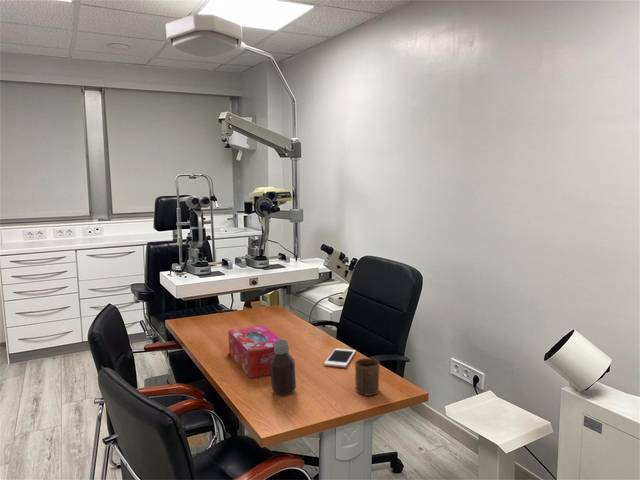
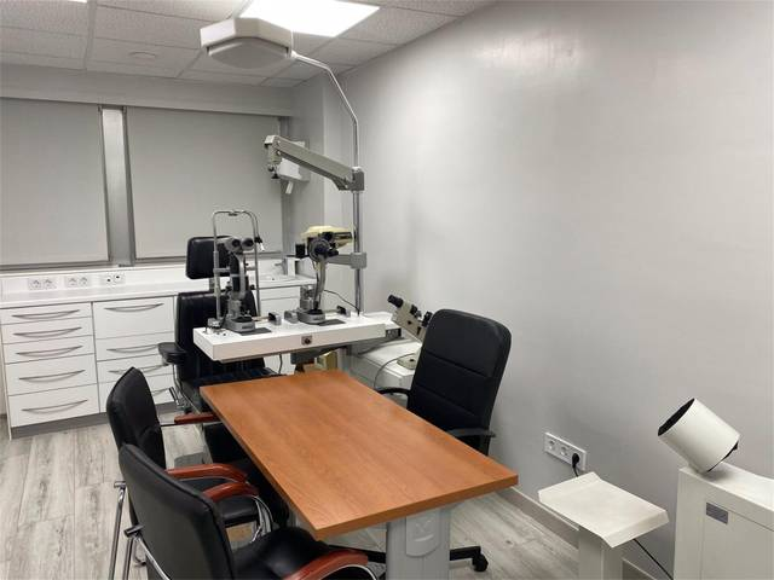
- tissue box (257, 349)
- cup (367, 376)
- cell phone (340, 357)
- bottle (282, 366)
